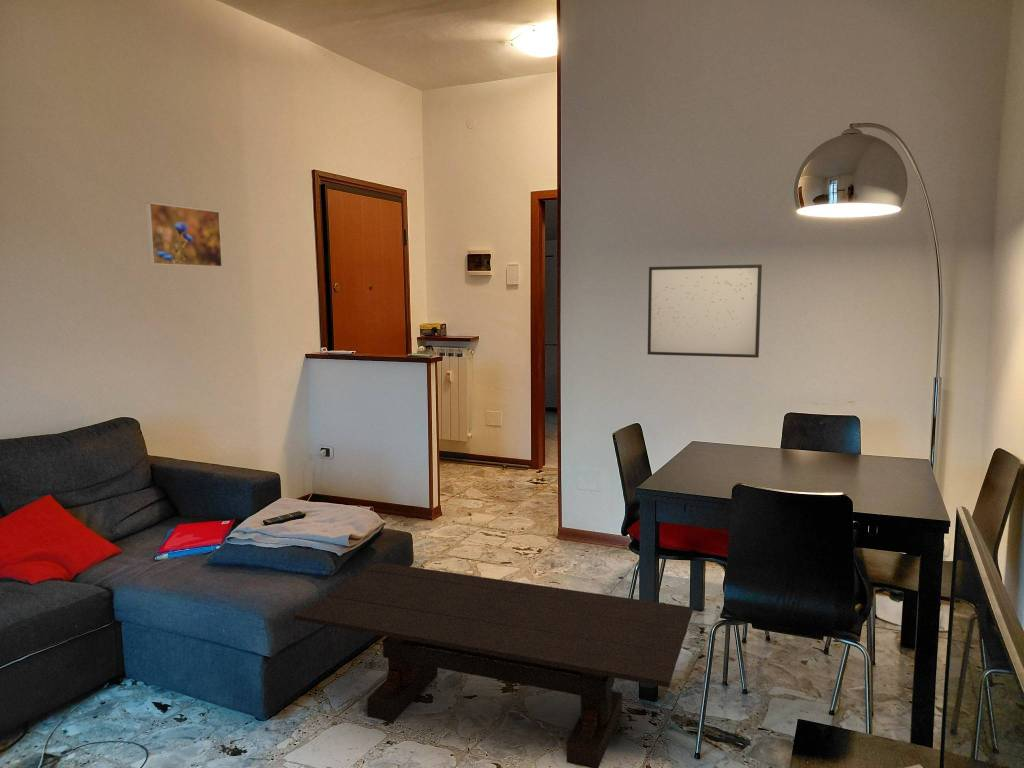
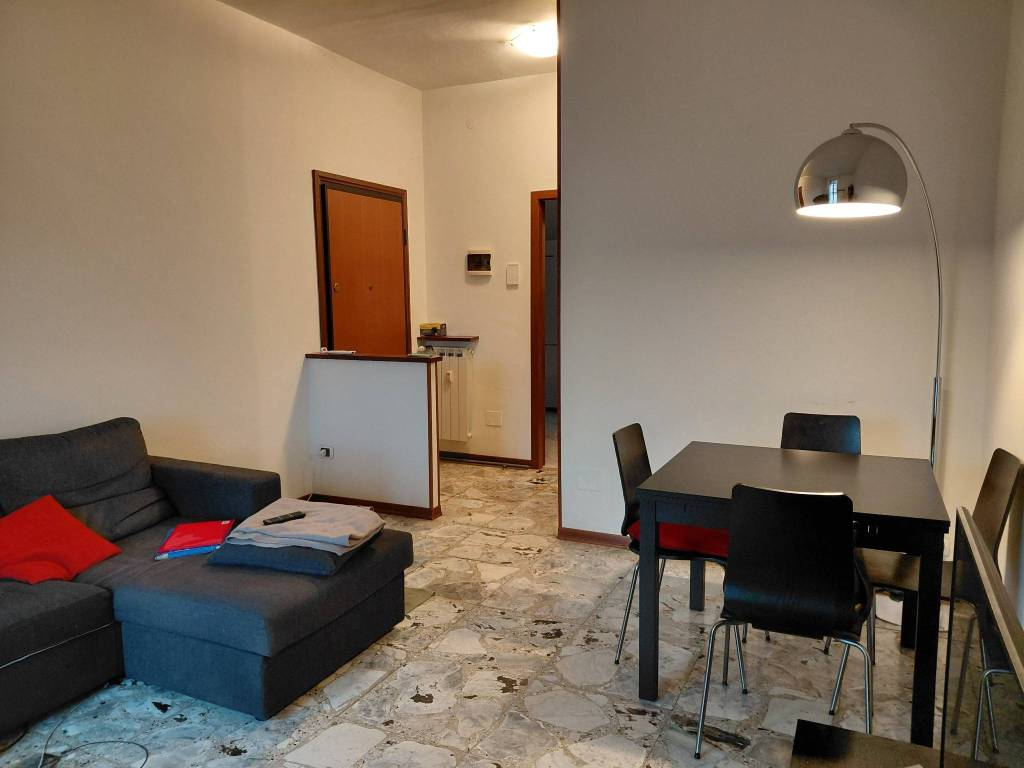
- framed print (702, 311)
- coffee table (496, 663)
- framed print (185, 236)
